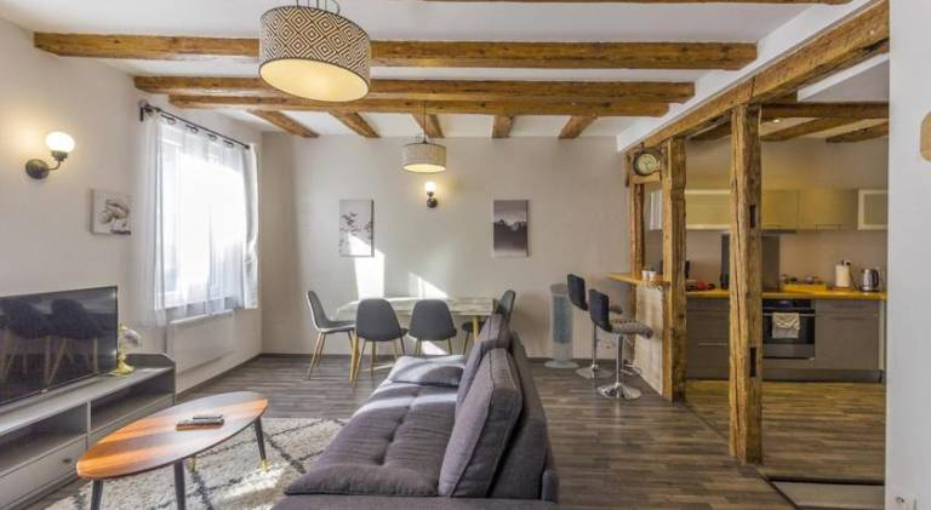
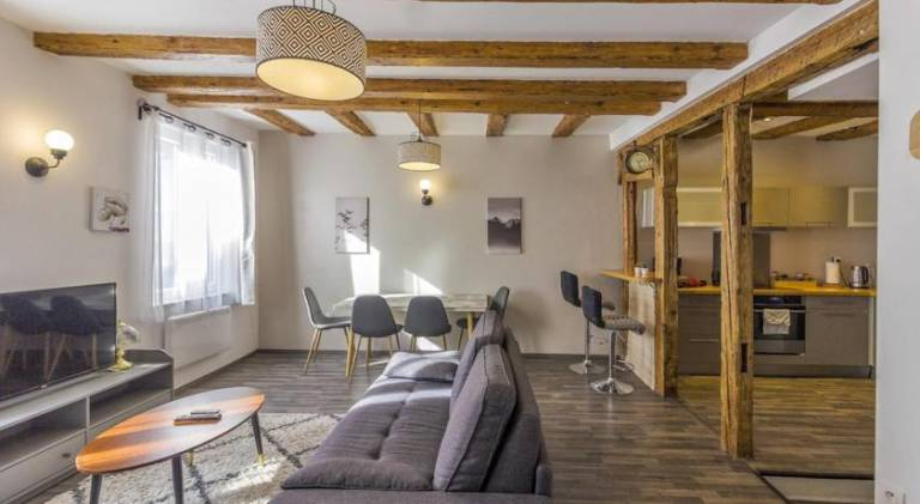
- air purifier (561, 323)
